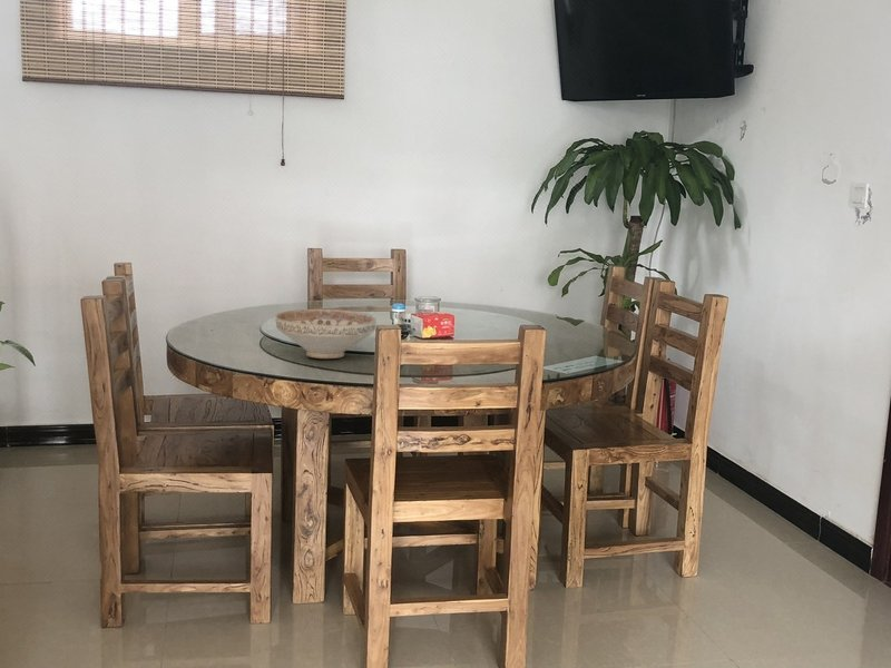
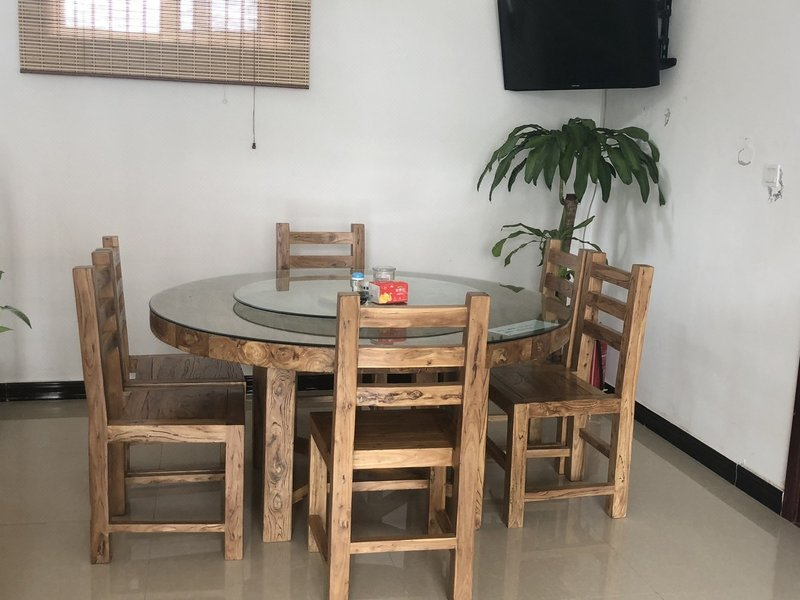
- decorative bowl (325, 335)
